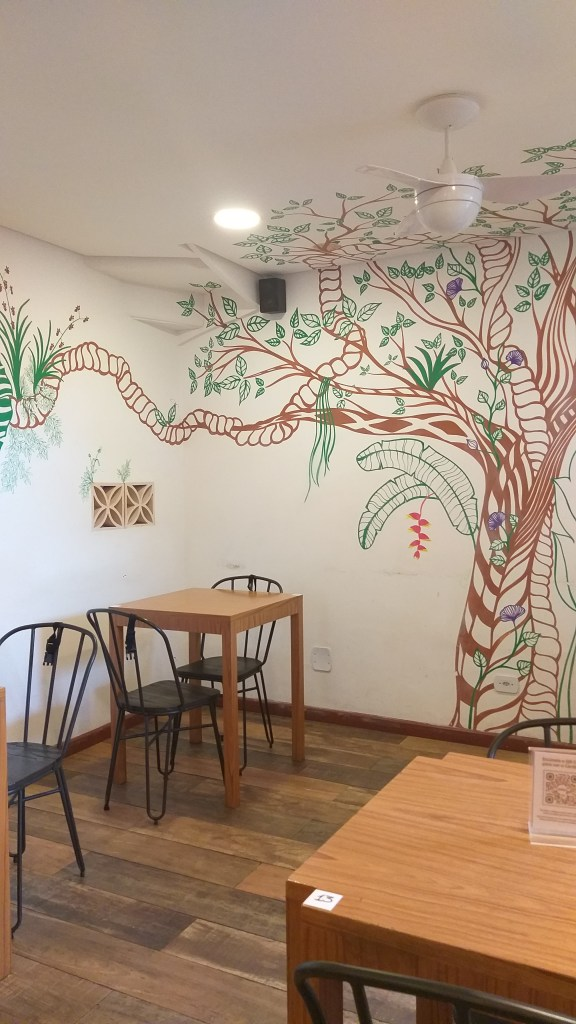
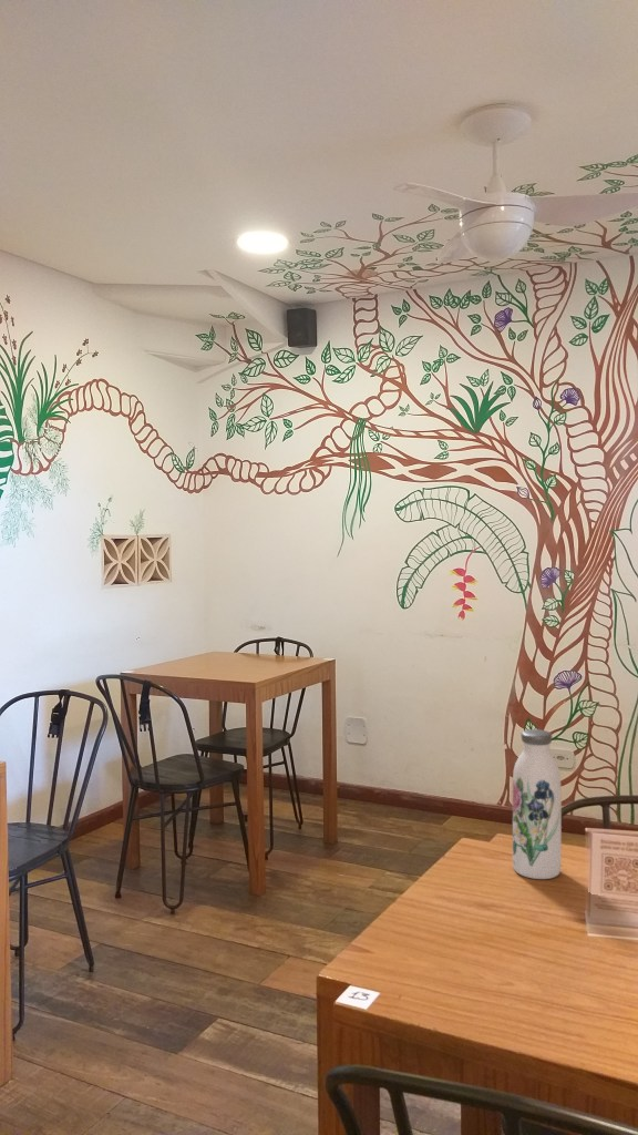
+ water bottle (536, 800)
